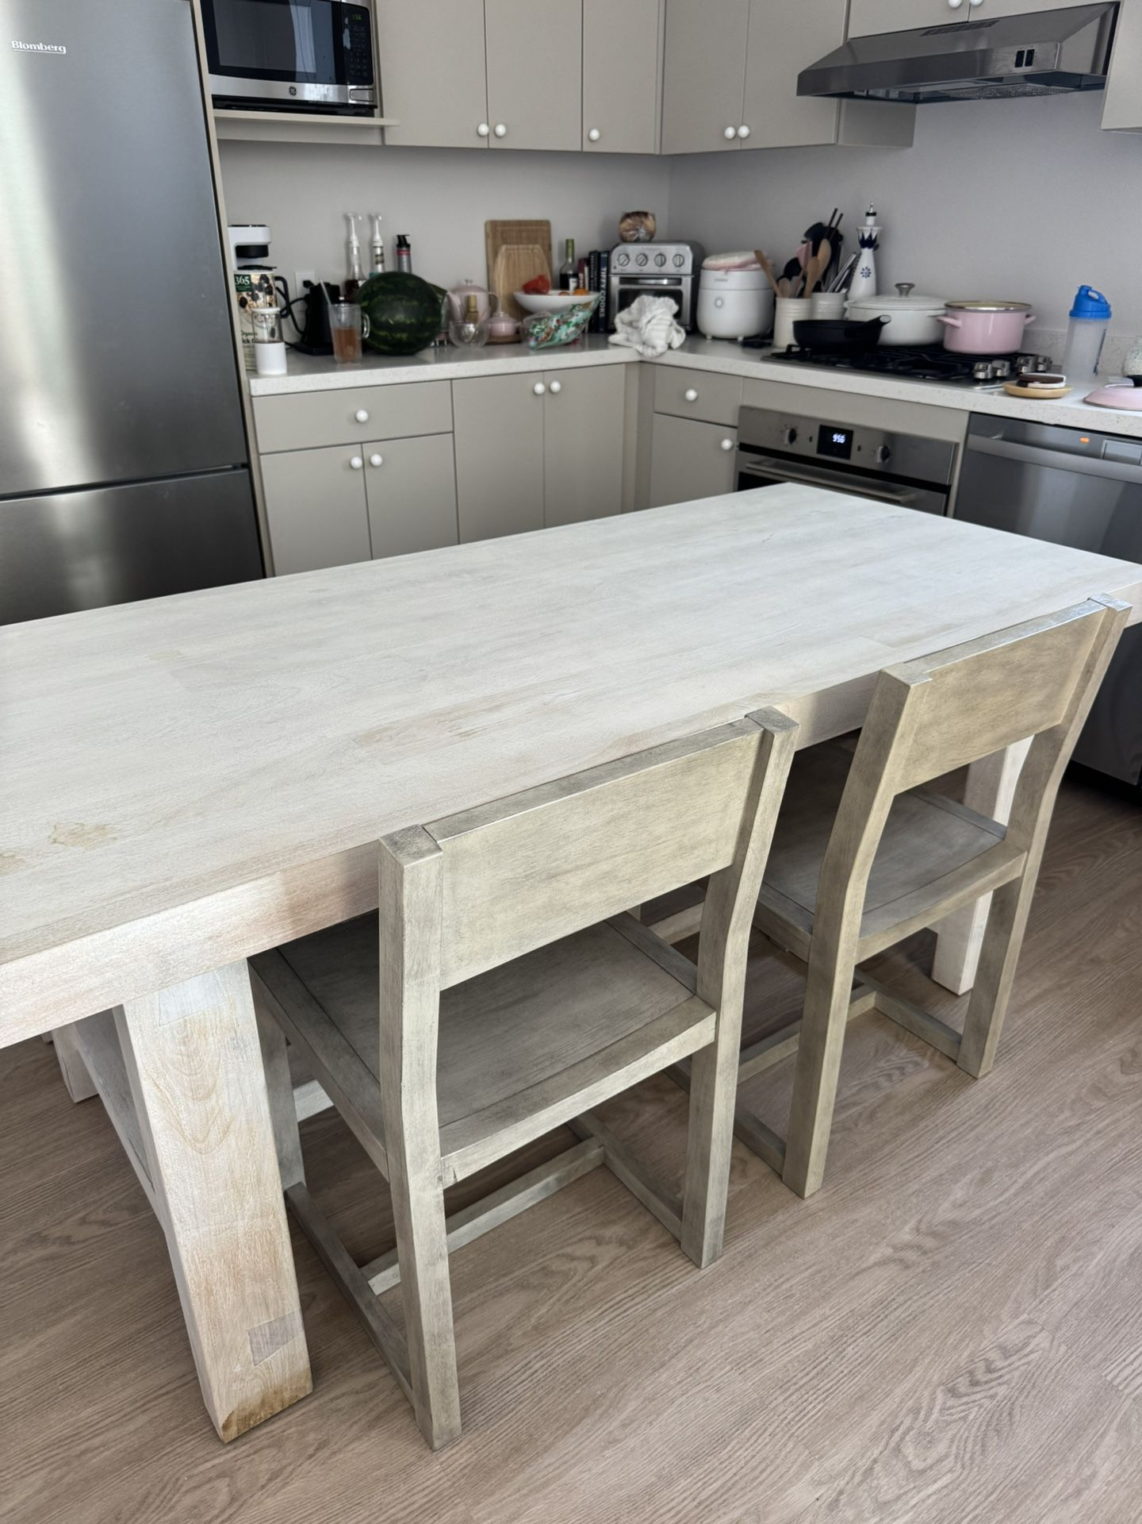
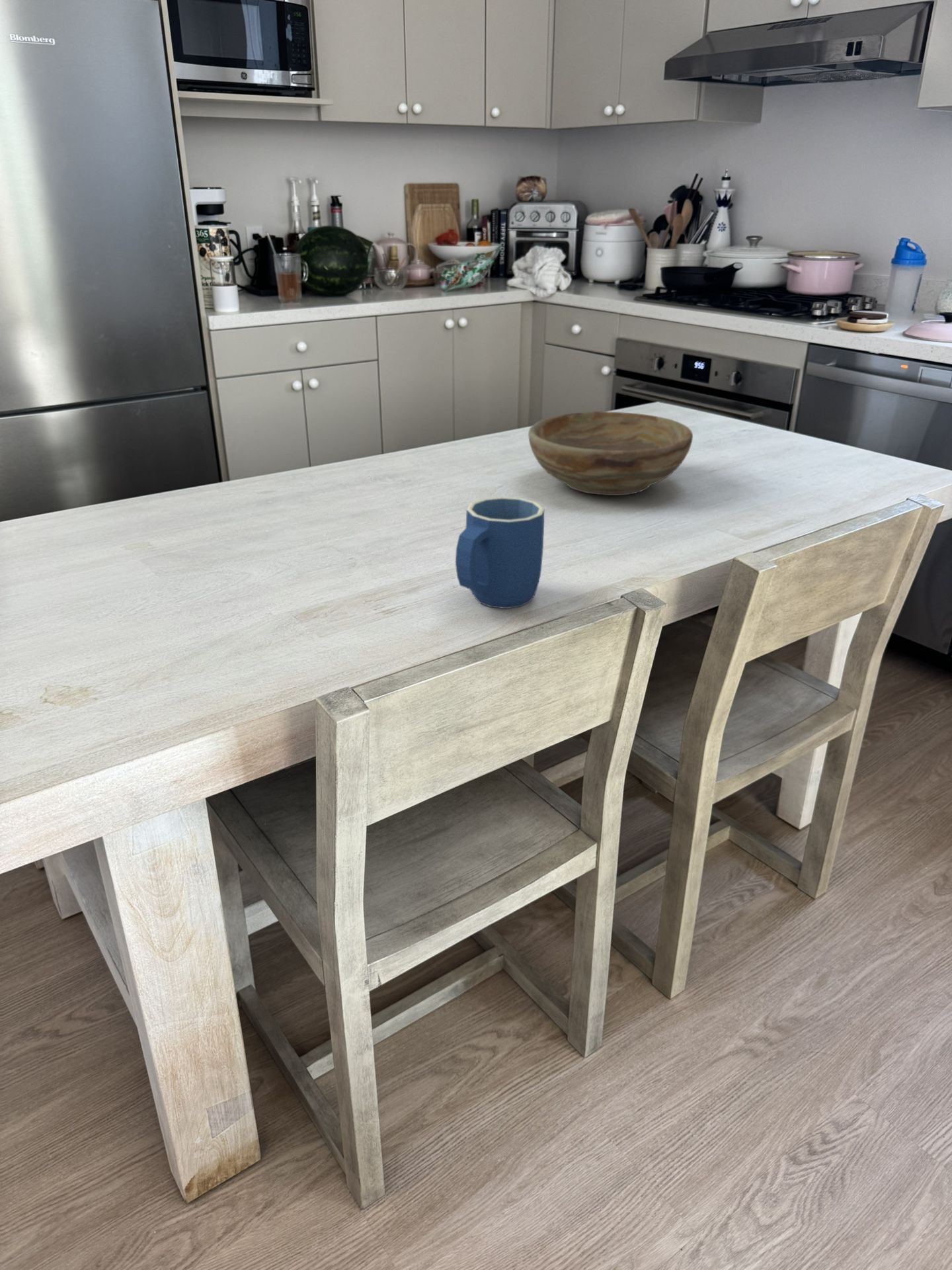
+ mug (498, 556)
+ bowl (608, 456)
